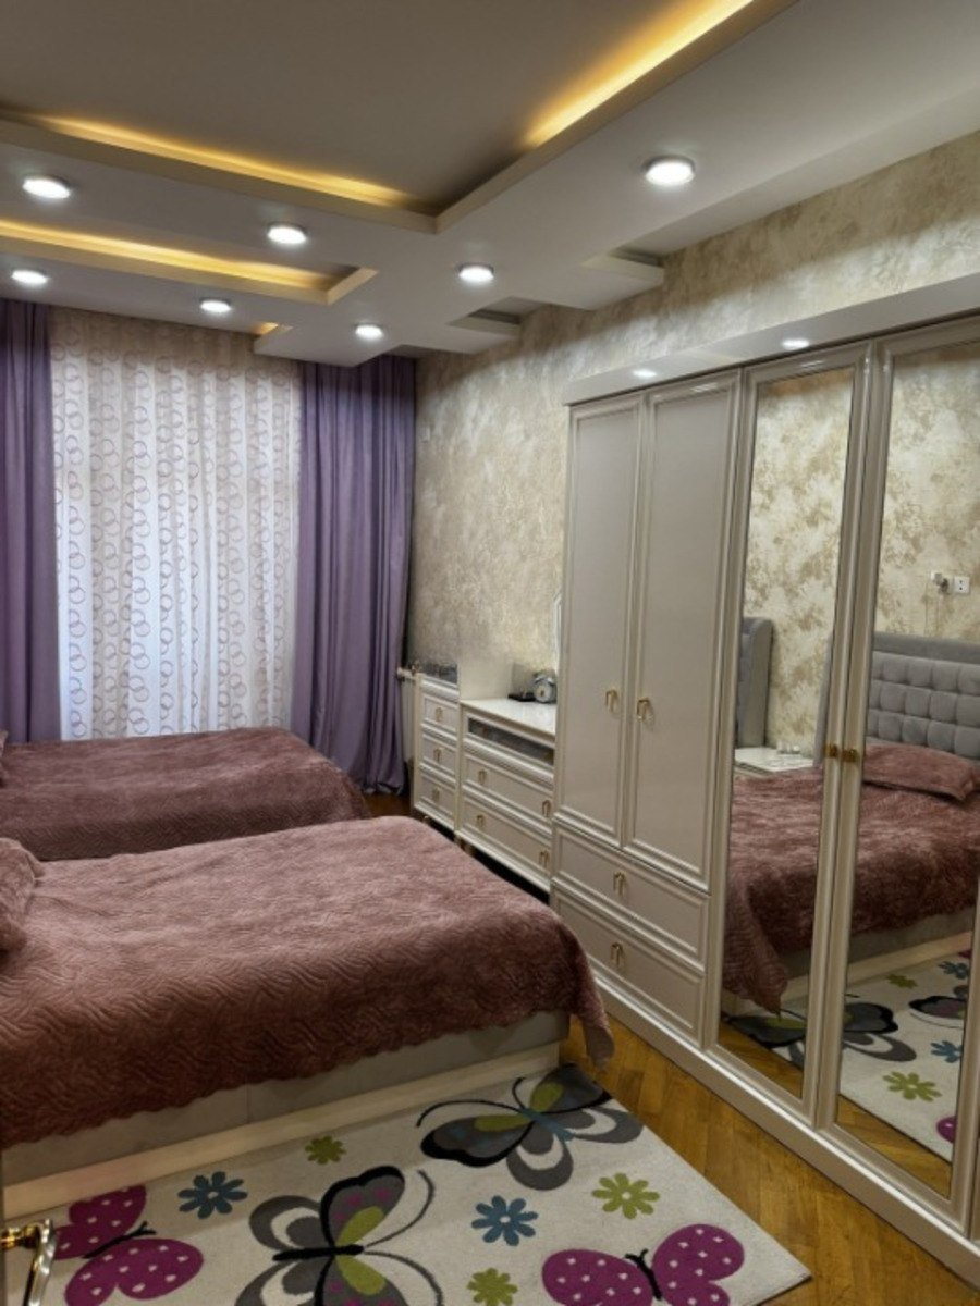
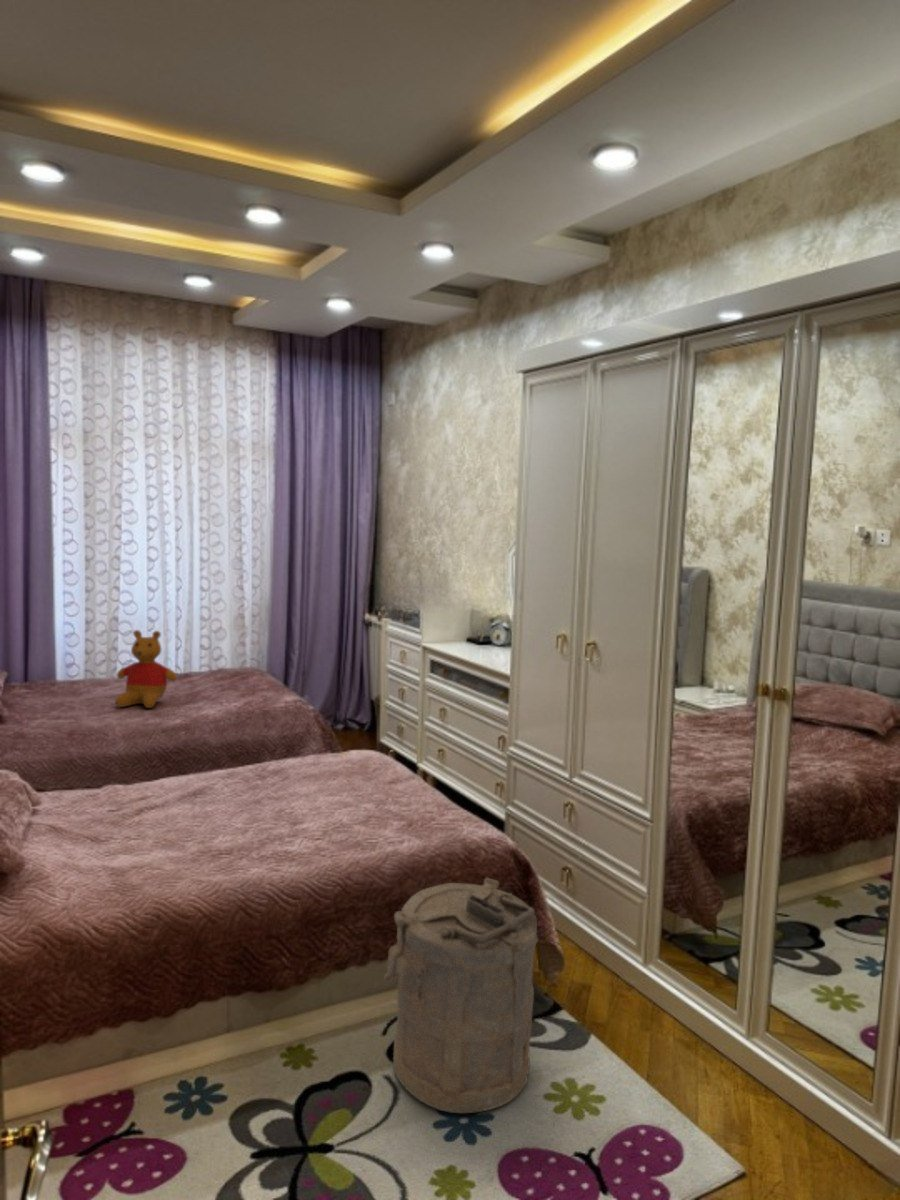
+ teddy bear (142, 668)
+ laundry hamper (458, 982)
